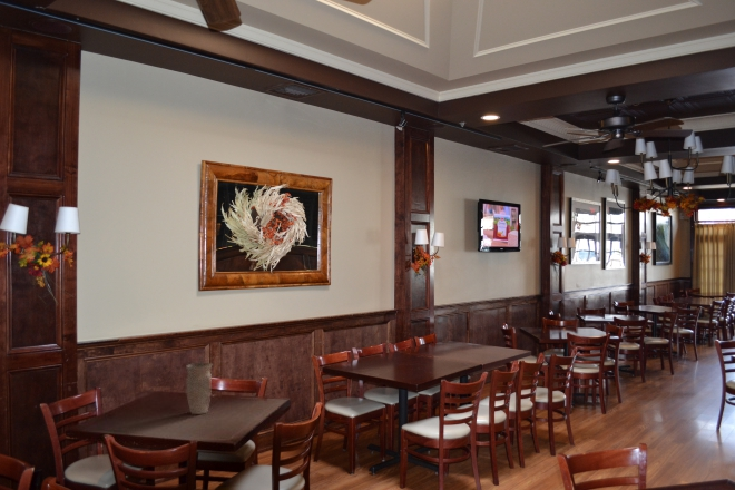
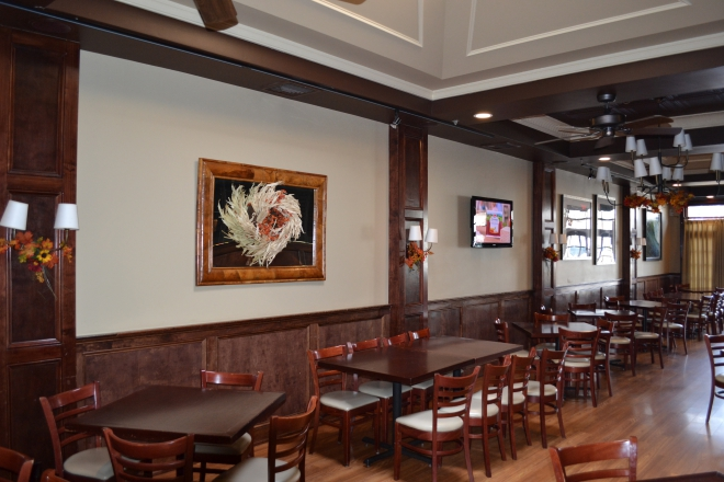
- vase (198, 388)
